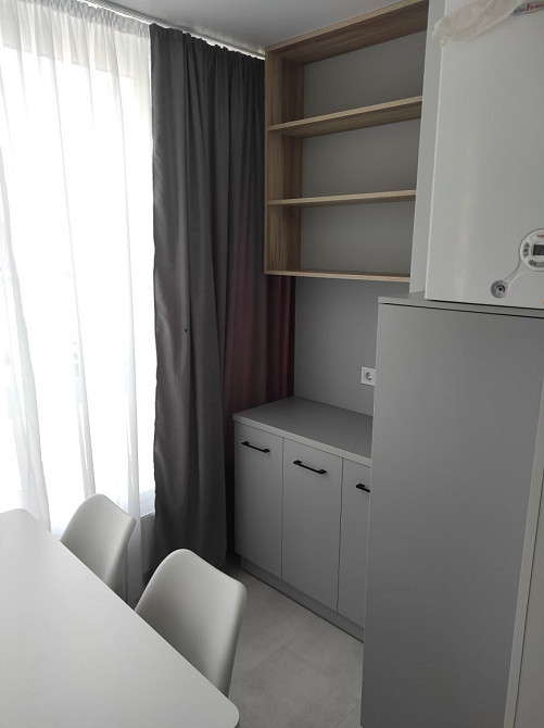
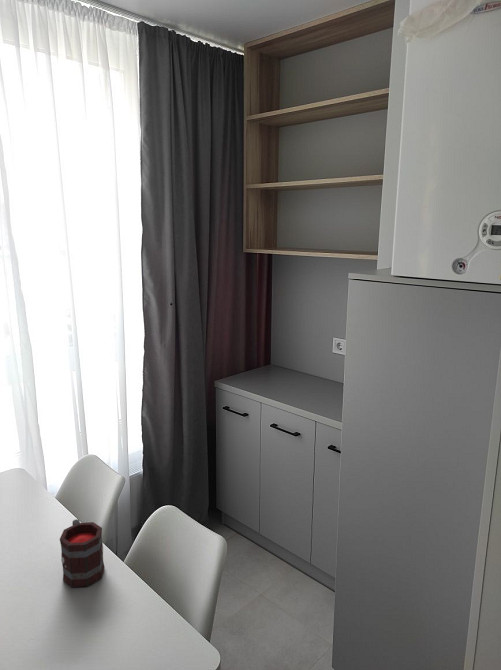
+ mug (81, 548)
